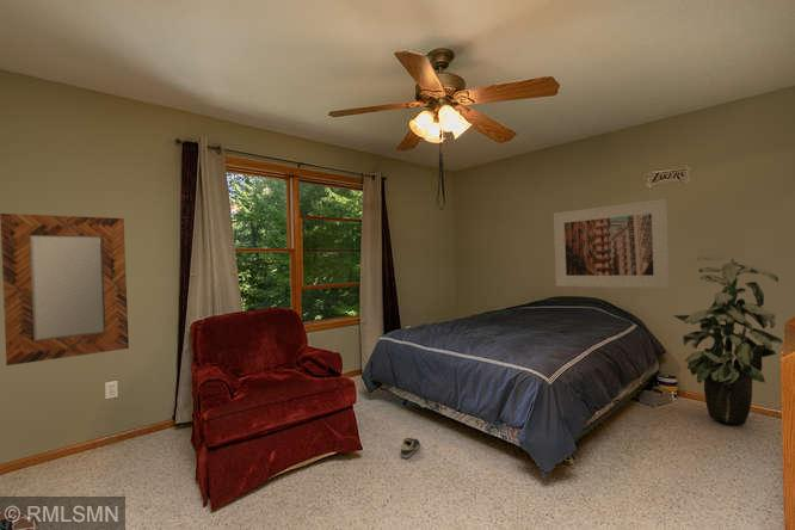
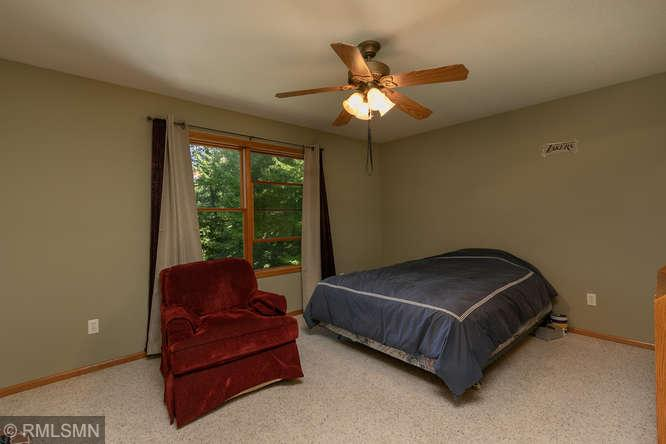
- home mirror (69, 285)
- sneaker (411, 443)
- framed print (605, 246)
- indoor plant (723, 337)
